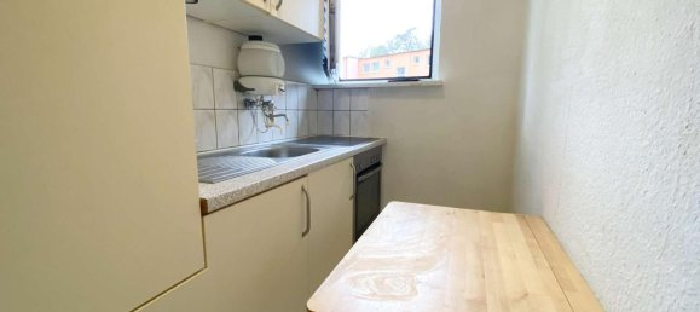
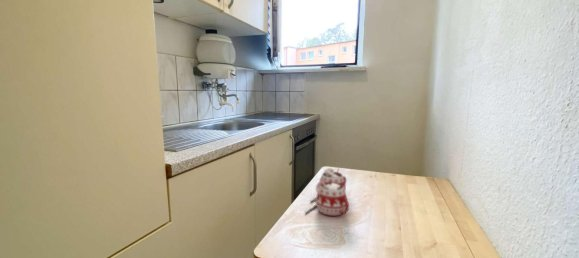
+ mug (335, 189)
